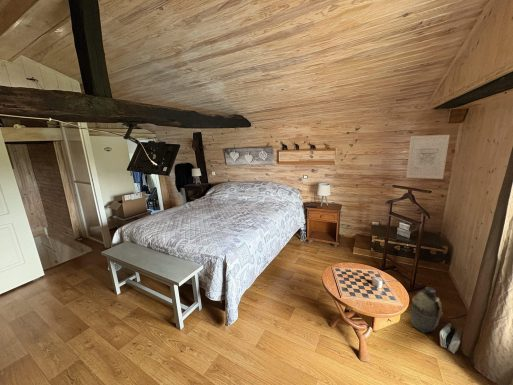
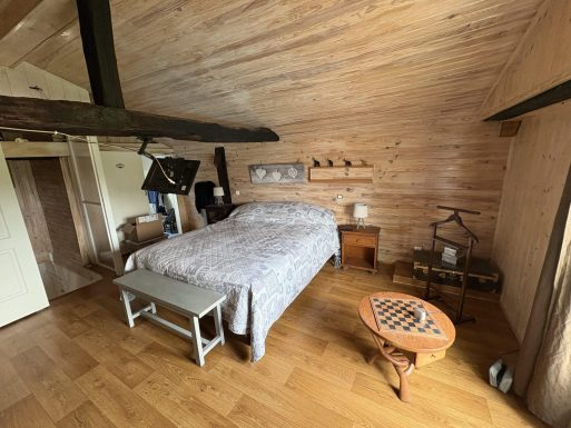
- wall art (426, 157)
- military canteen (425, 306)
